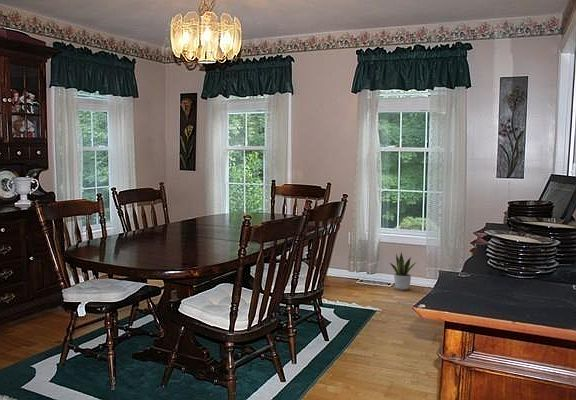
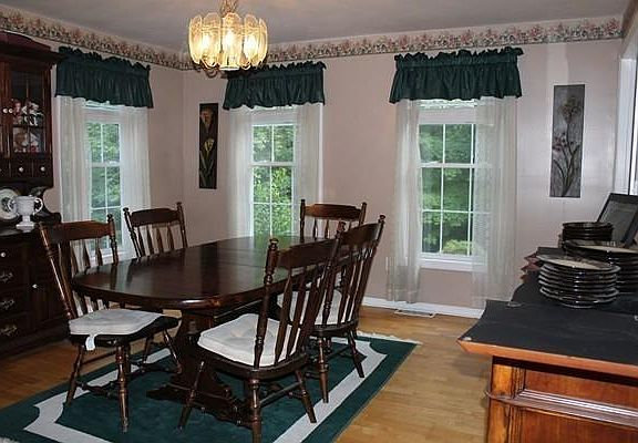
- potted plant (403, 269)
